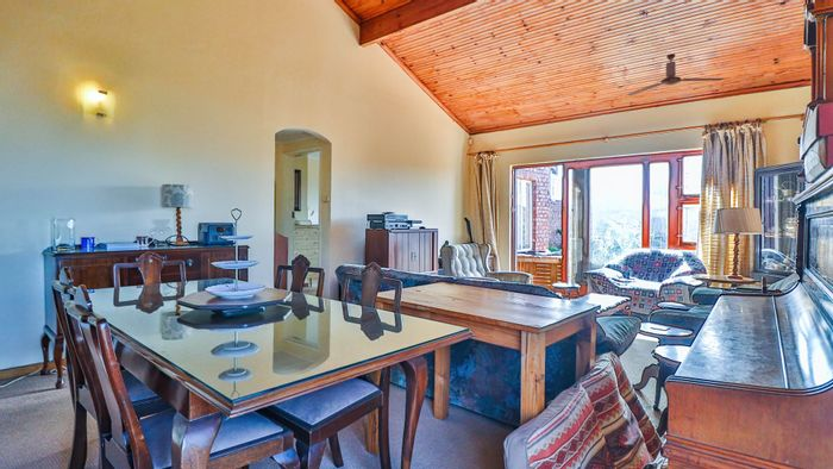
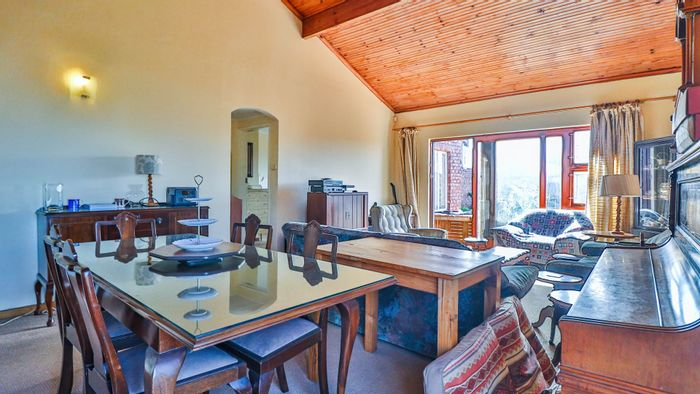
- ceiling fan (672, 65)
